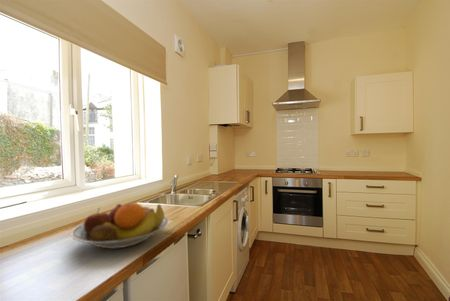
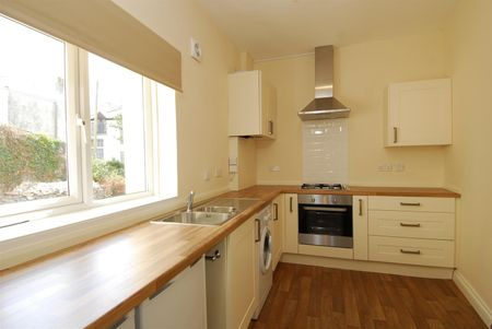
- fruit bowl (123, 221)
